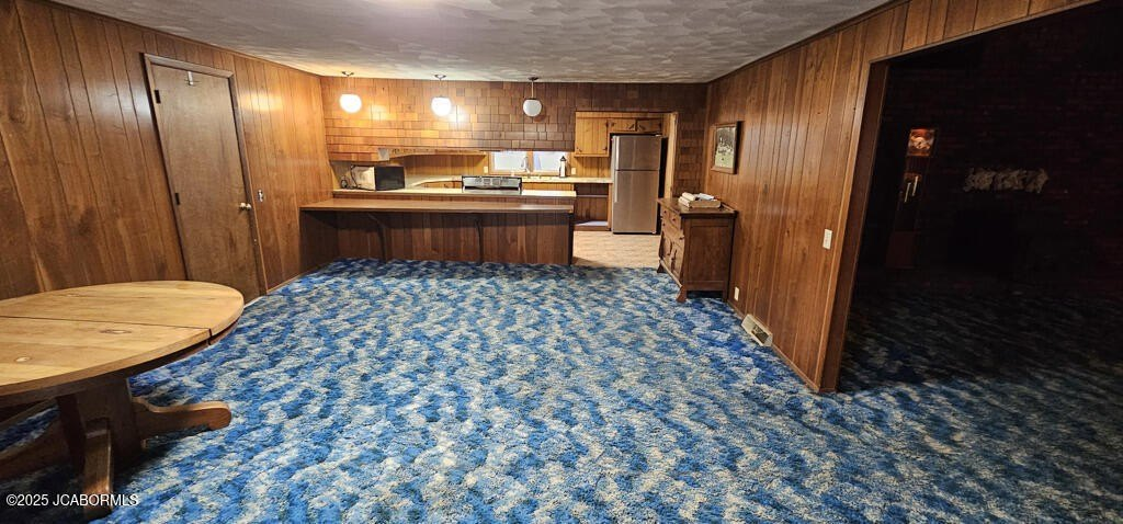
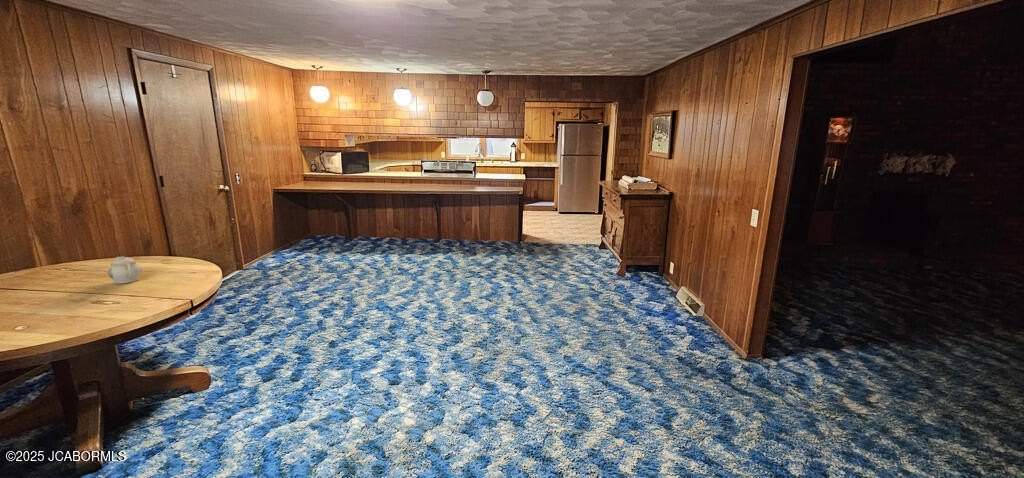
+ teapot (124, 268)
